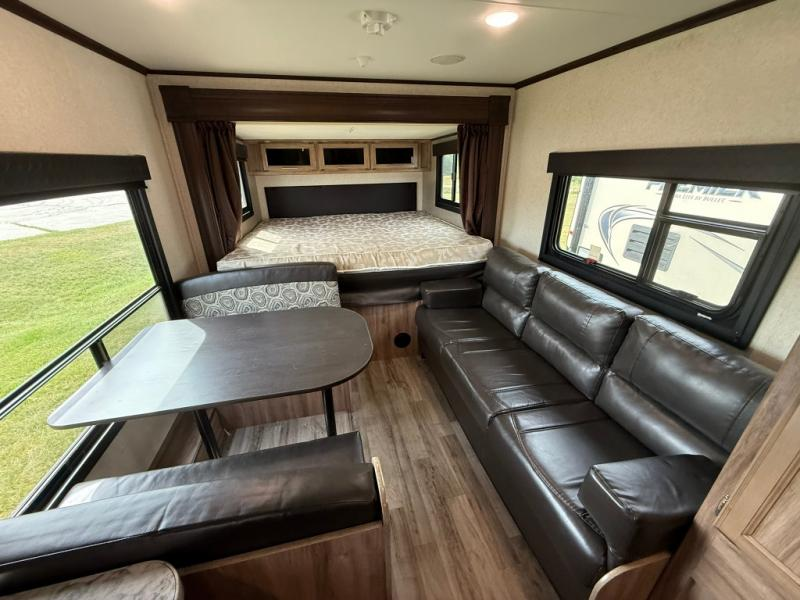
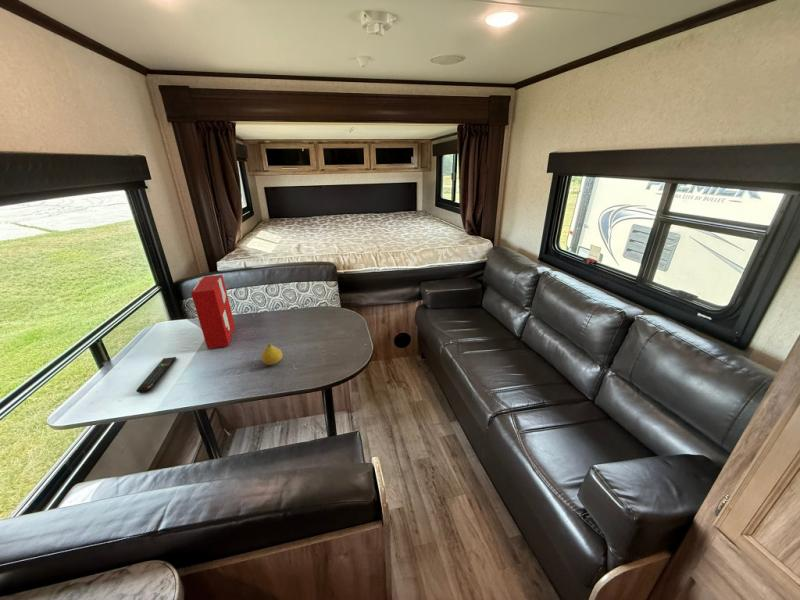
+ cereal box (214, 310)
+ fruit (271, 352)
+ remote control (157, 373)
